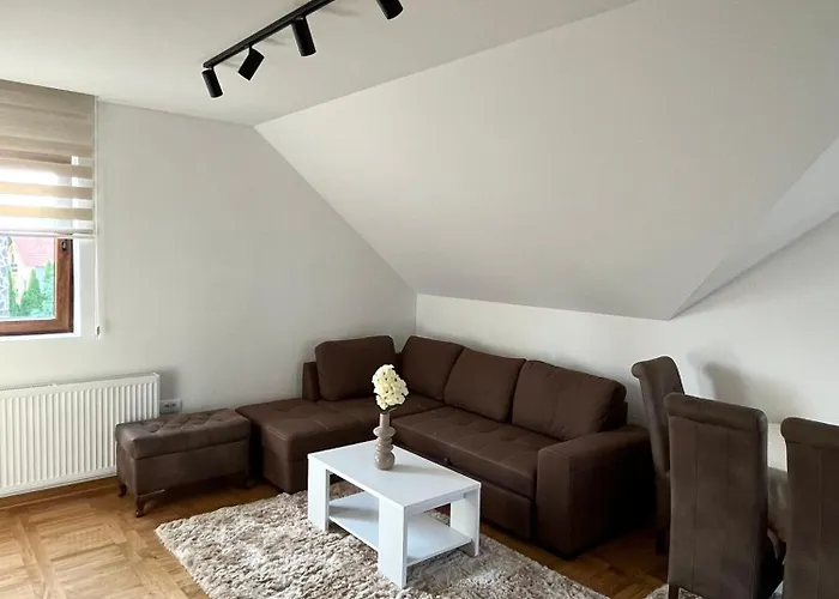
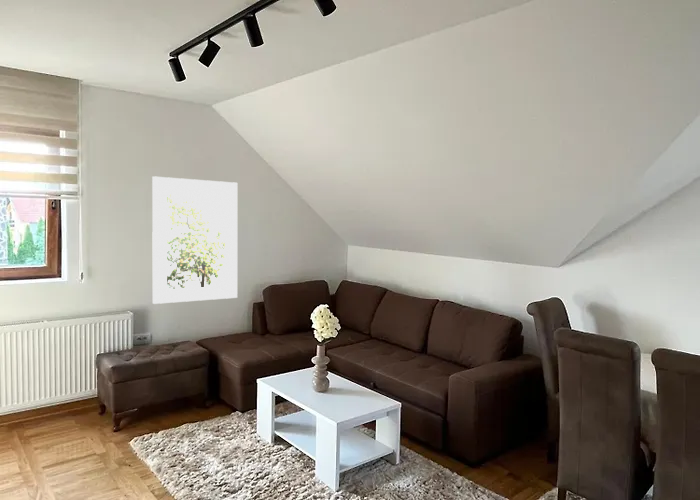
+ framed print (197, 240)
